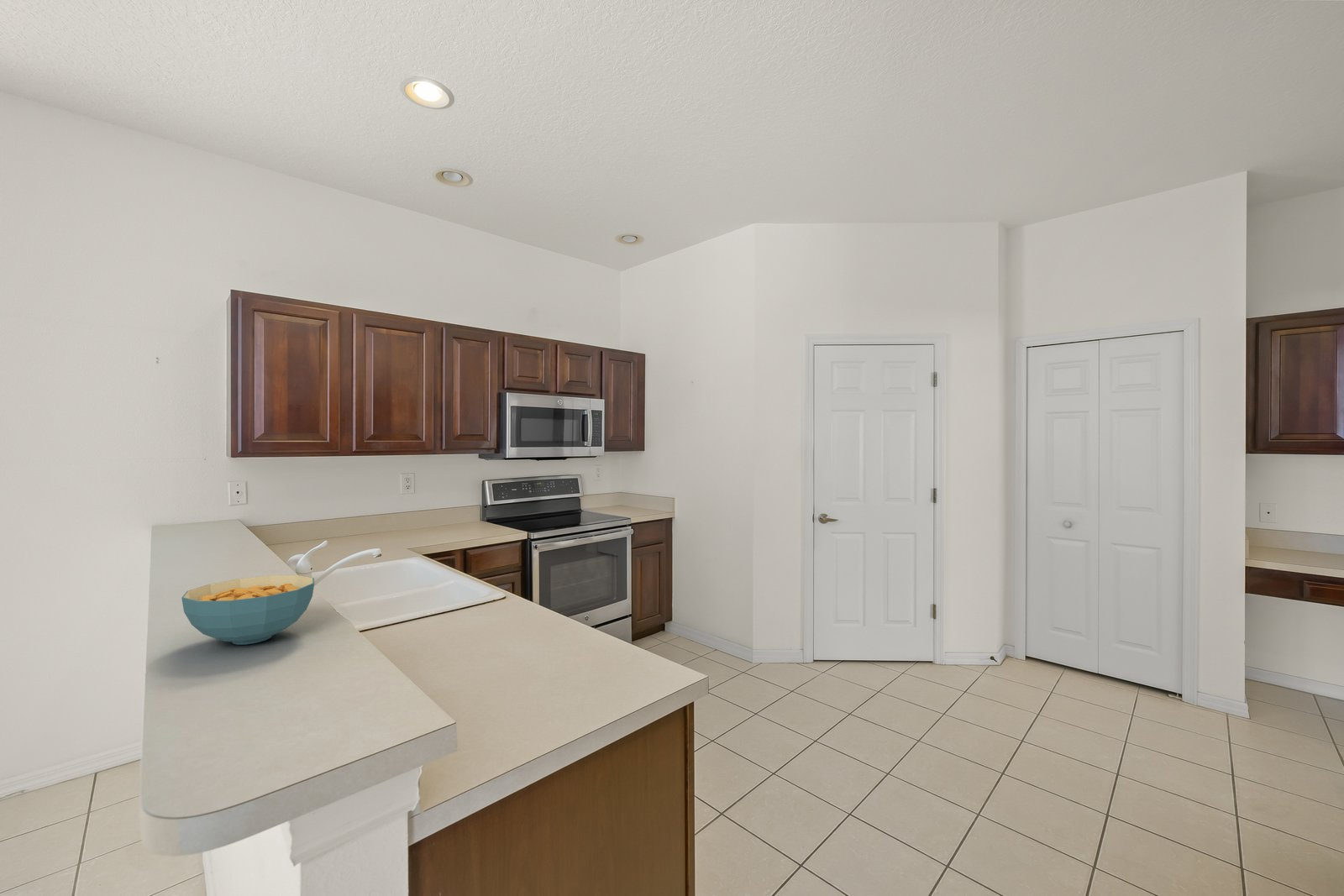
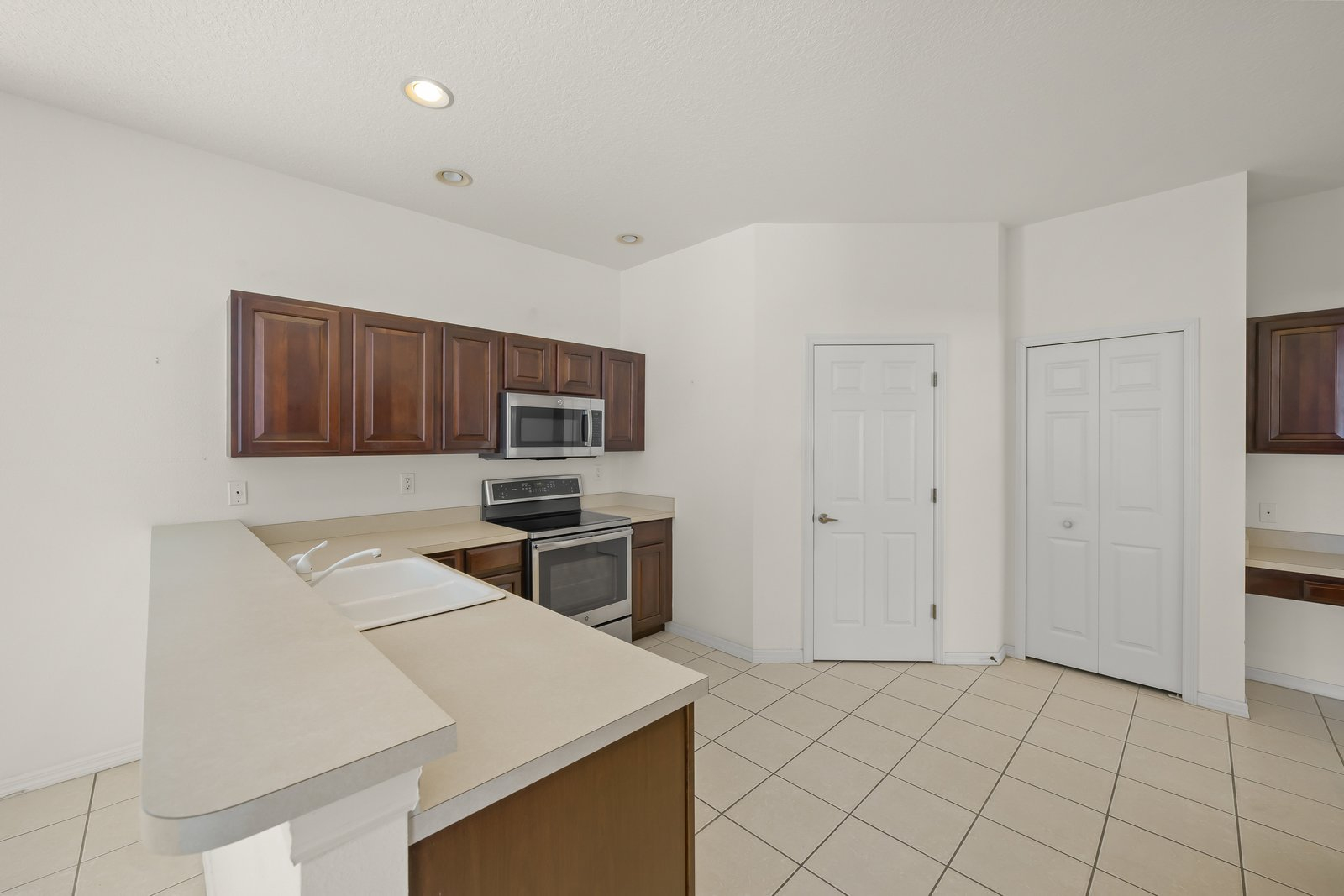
- cereal bowl (252, 612)
